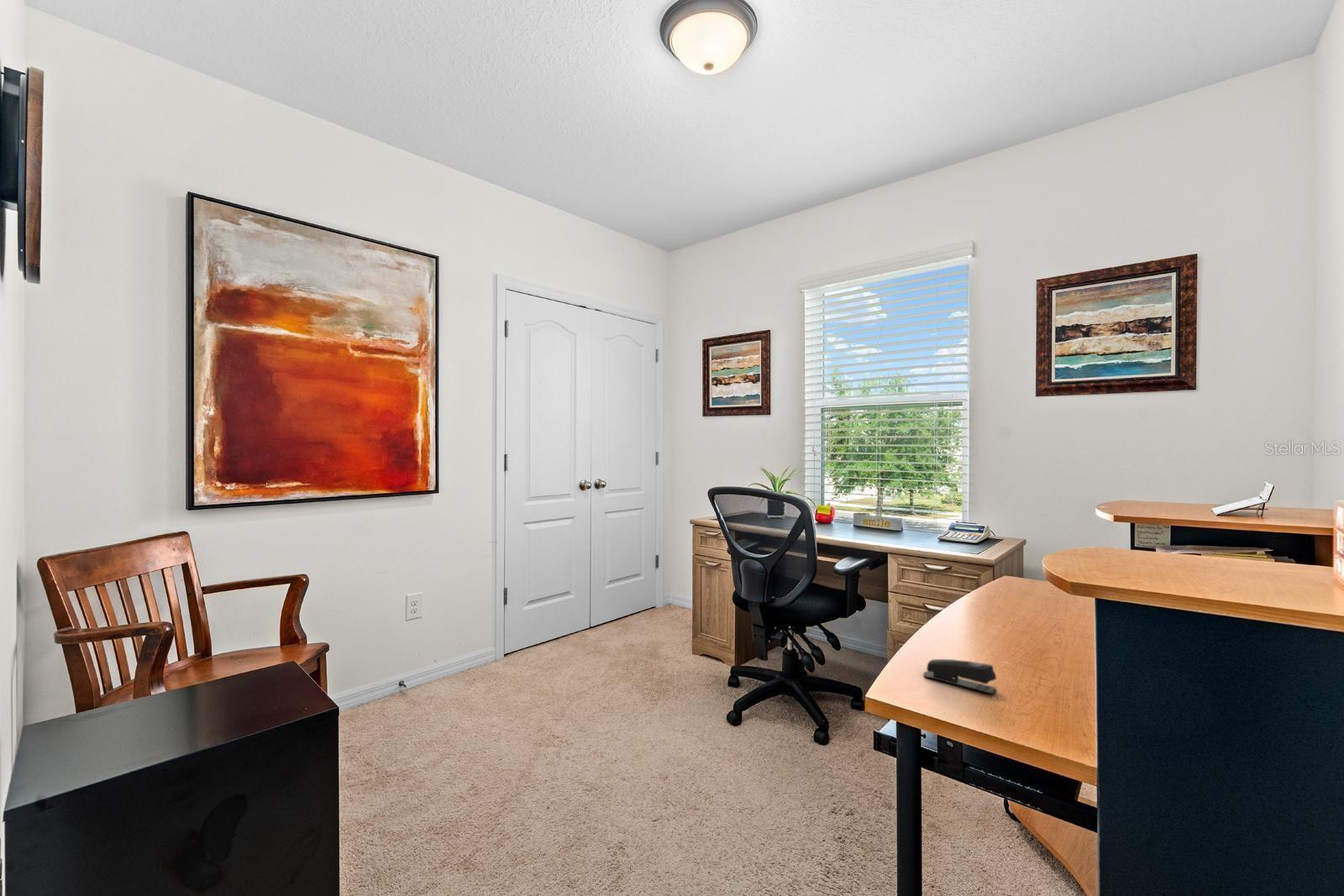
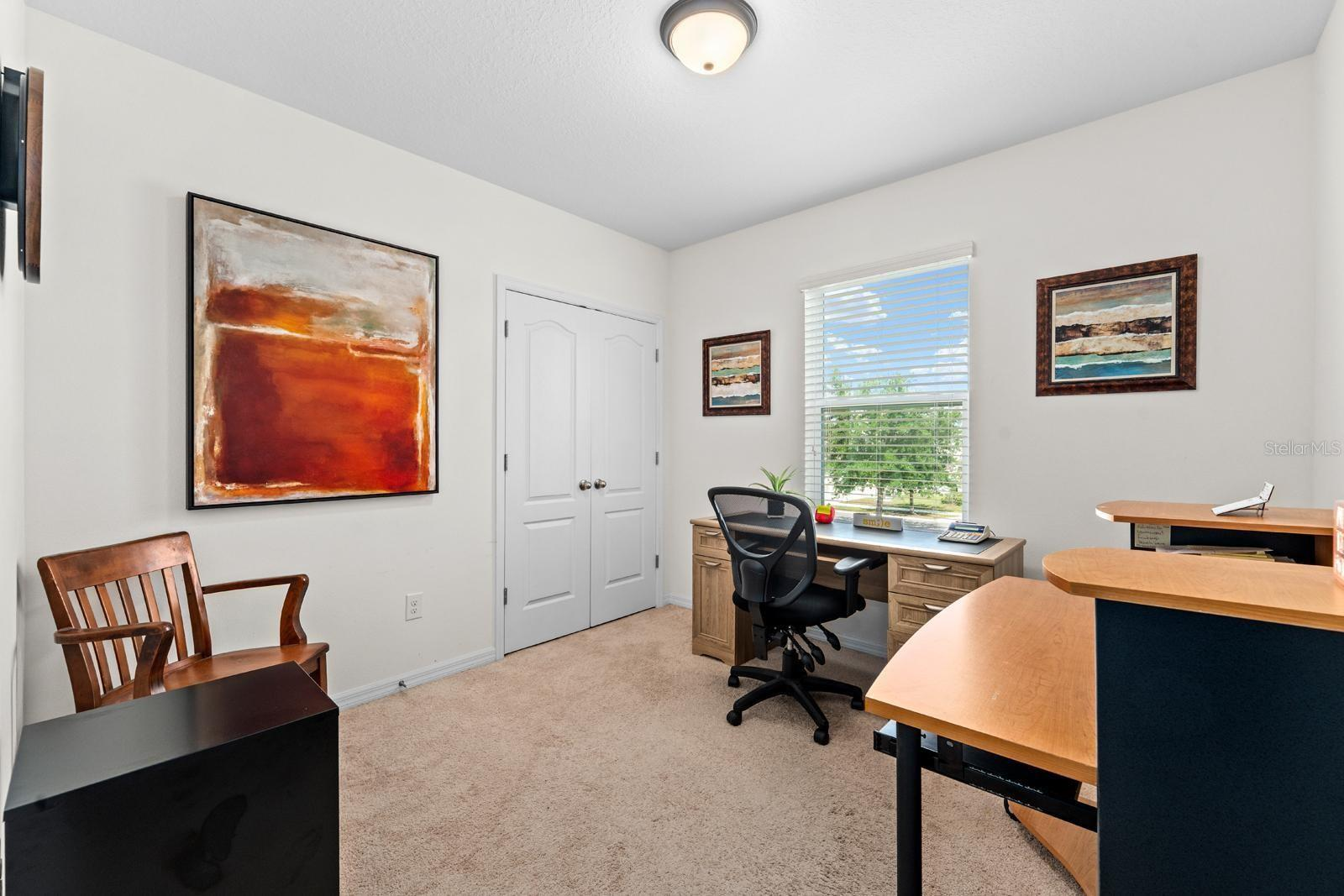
- stapler (958, 670)
